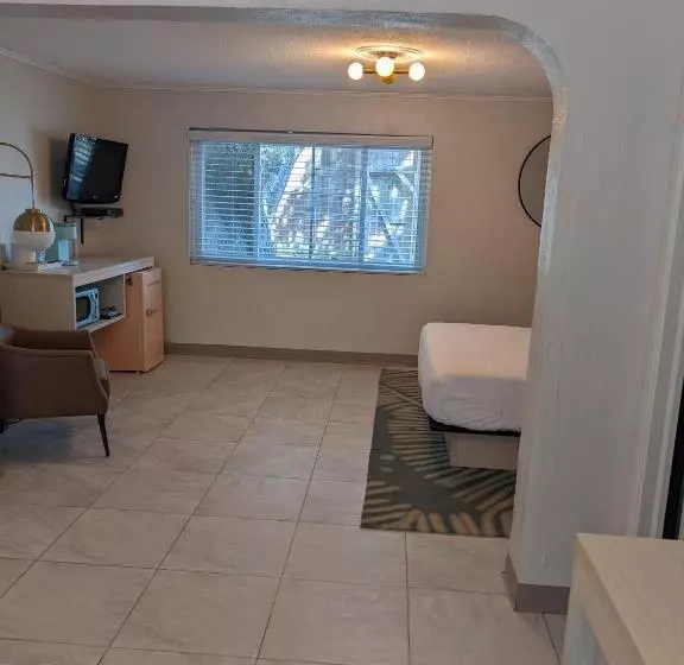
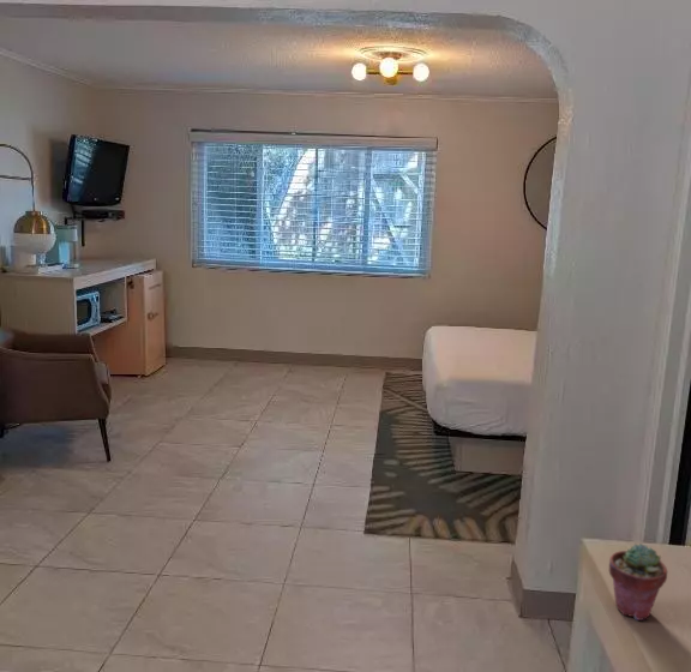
+ potted succulent (636, 576)
